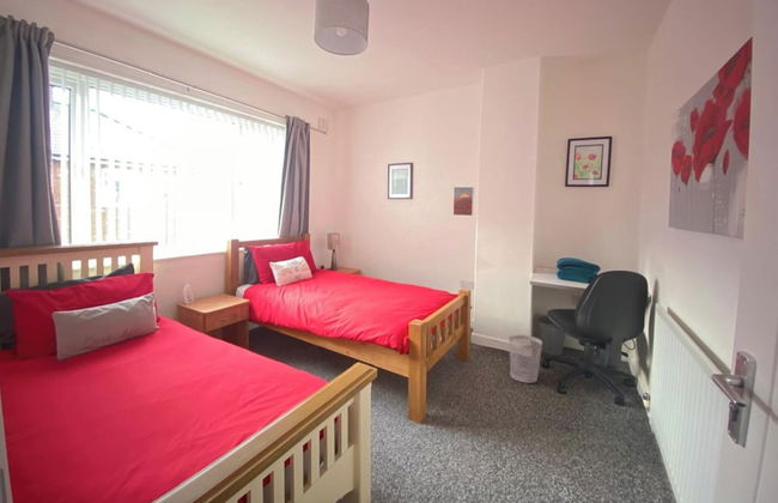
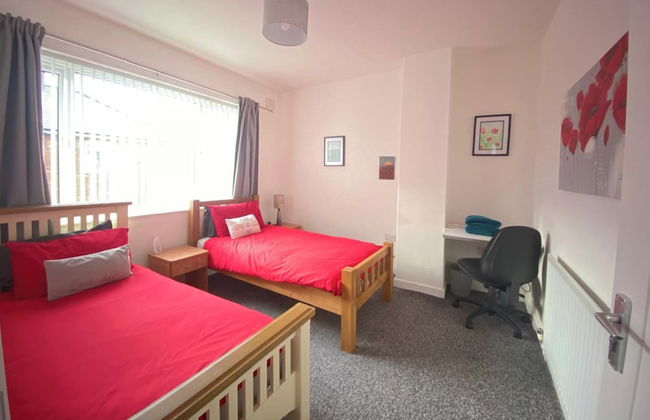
- wastebasket (524, 358)
